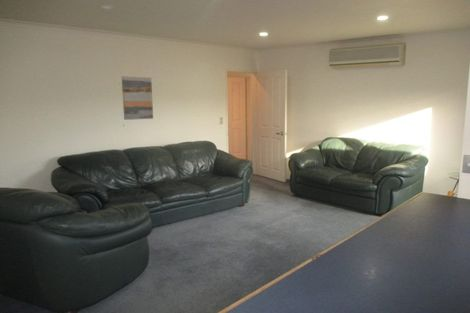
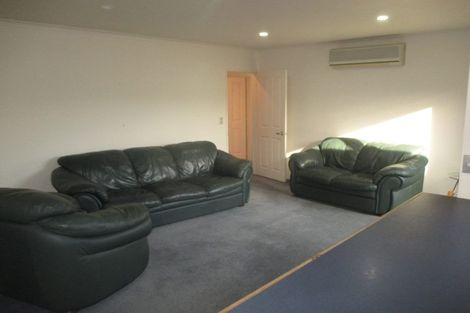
- wall art (138, 98)
